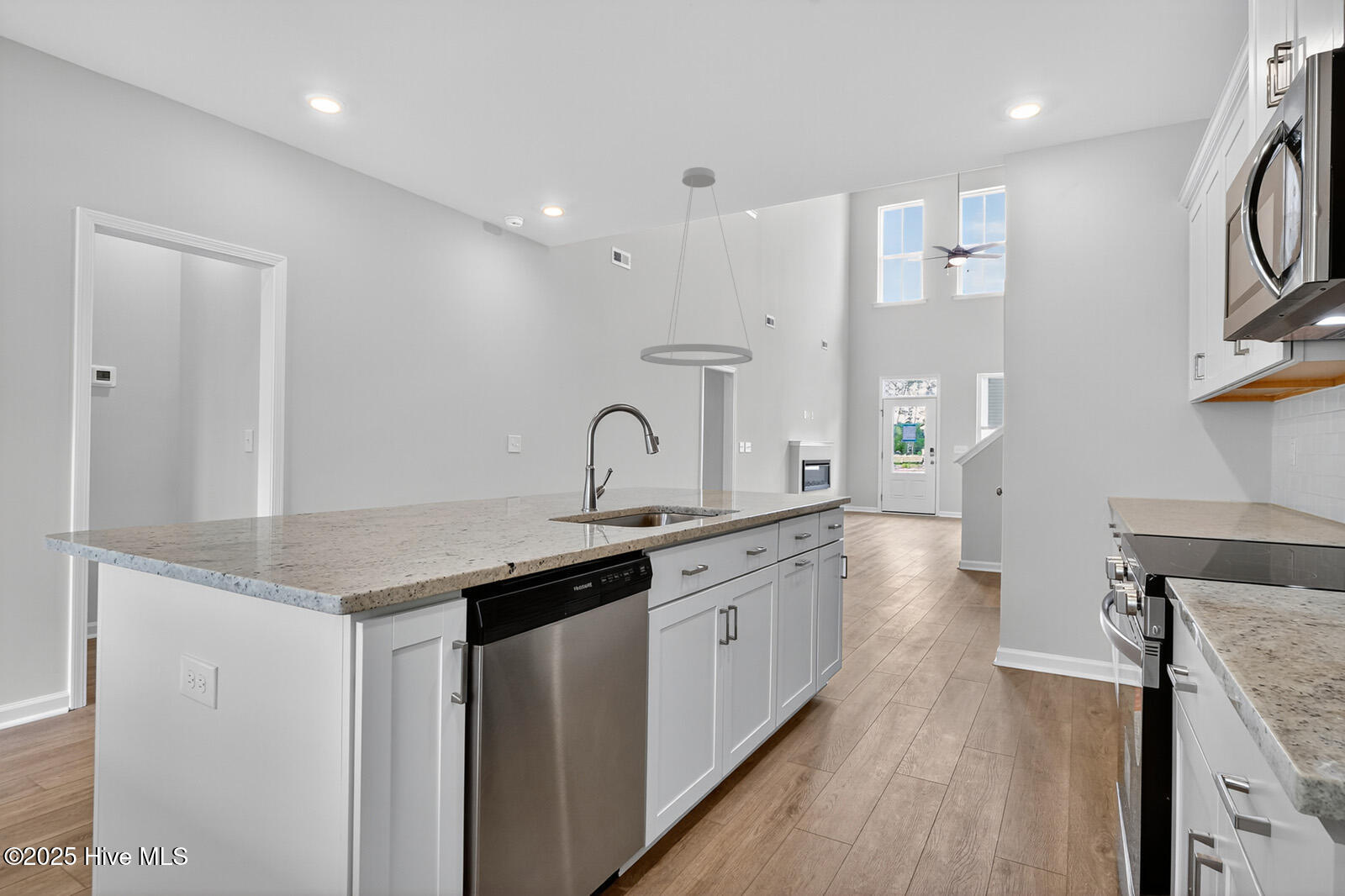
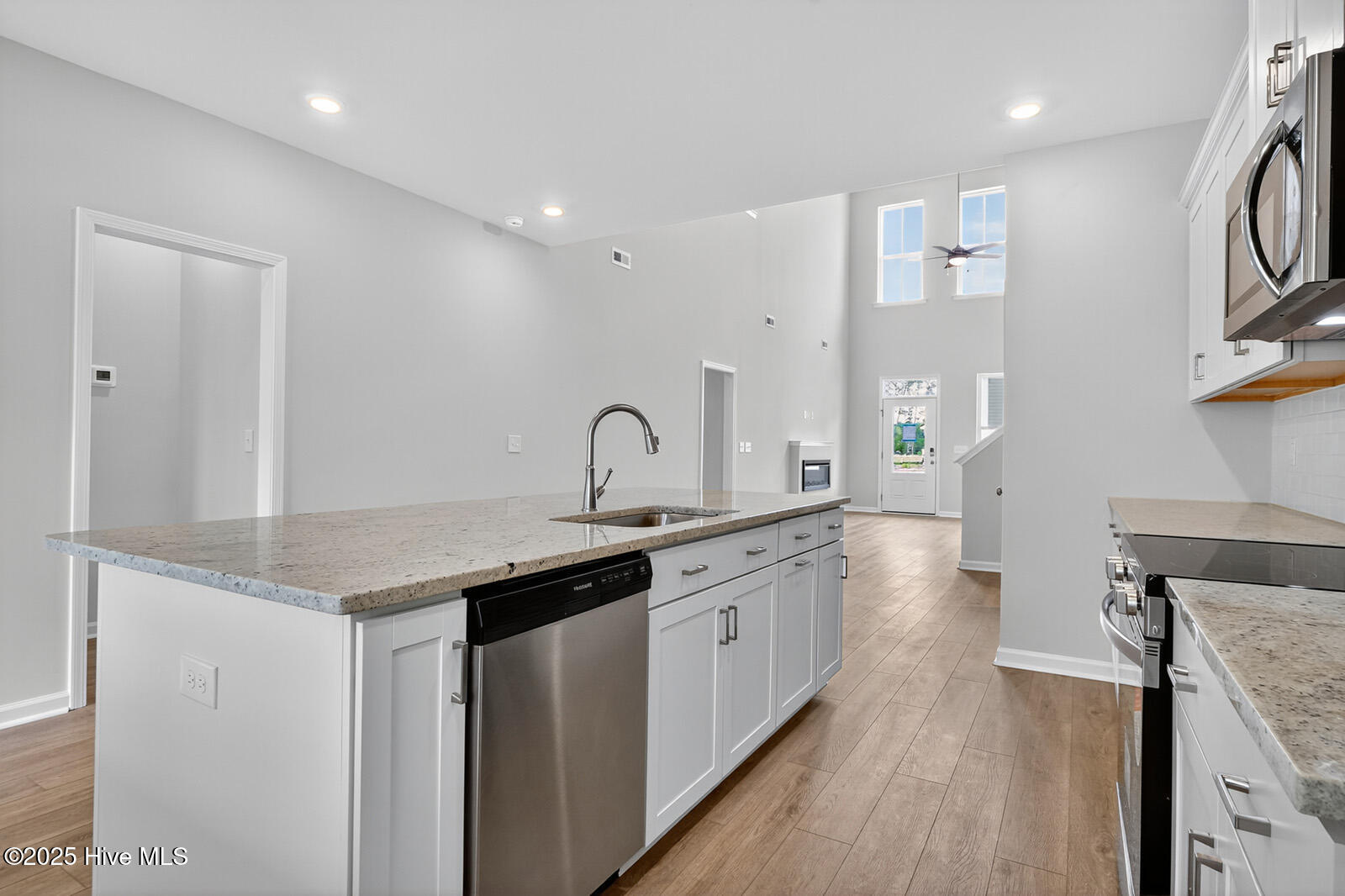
- pendant light (683, 266)
